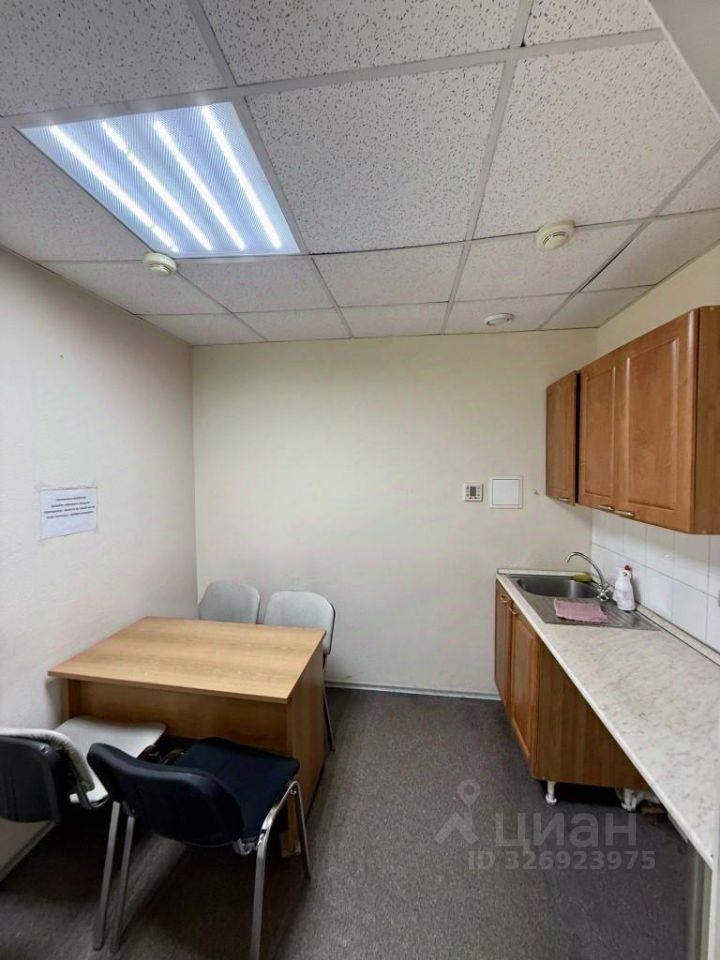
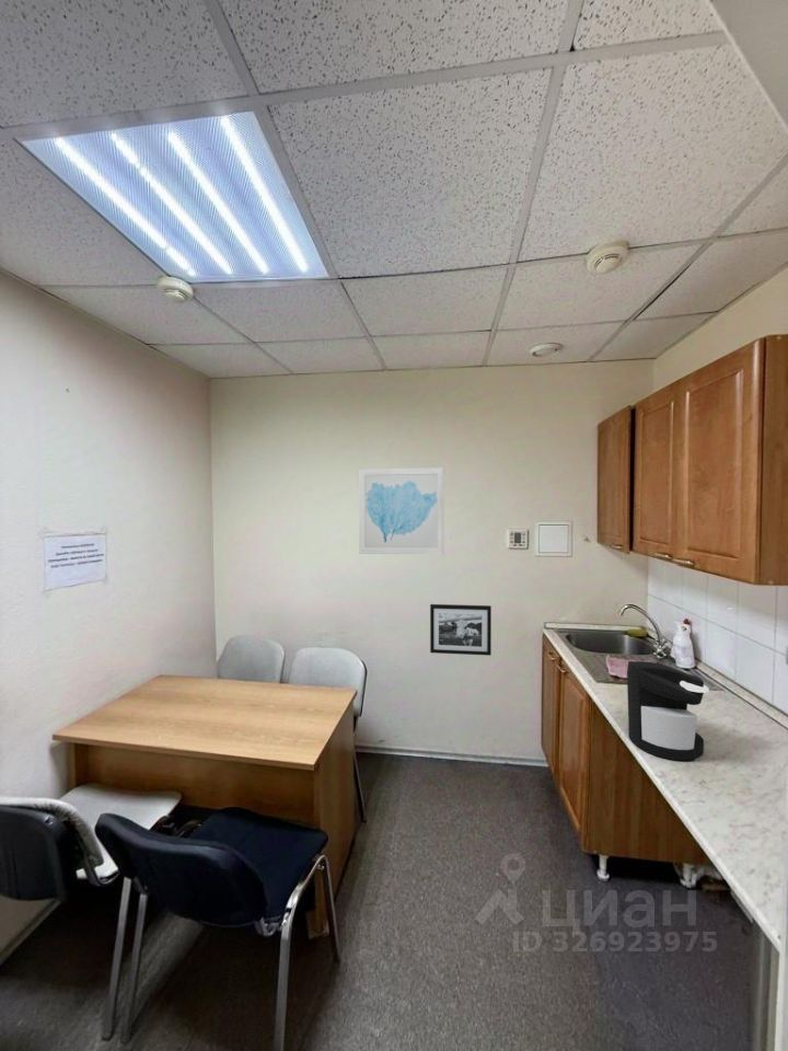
+ picture frame (460, 628)
+ coffee maker (668, 704)
+ wall art (401, 511)
